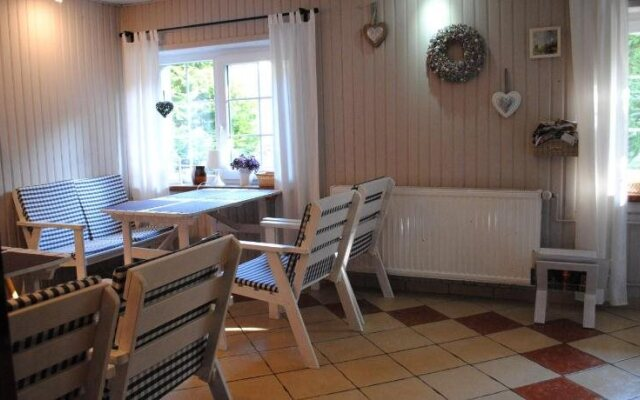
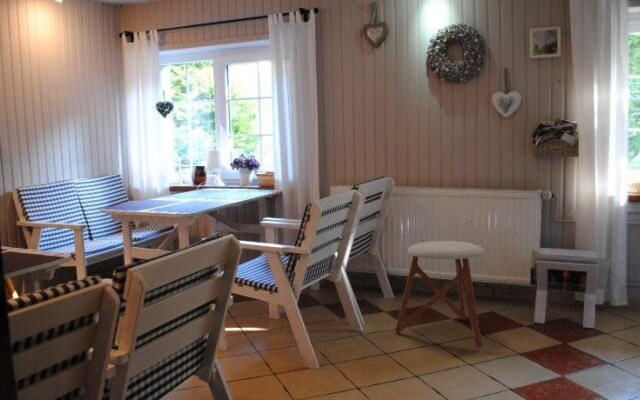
+ stool (448, 290)
